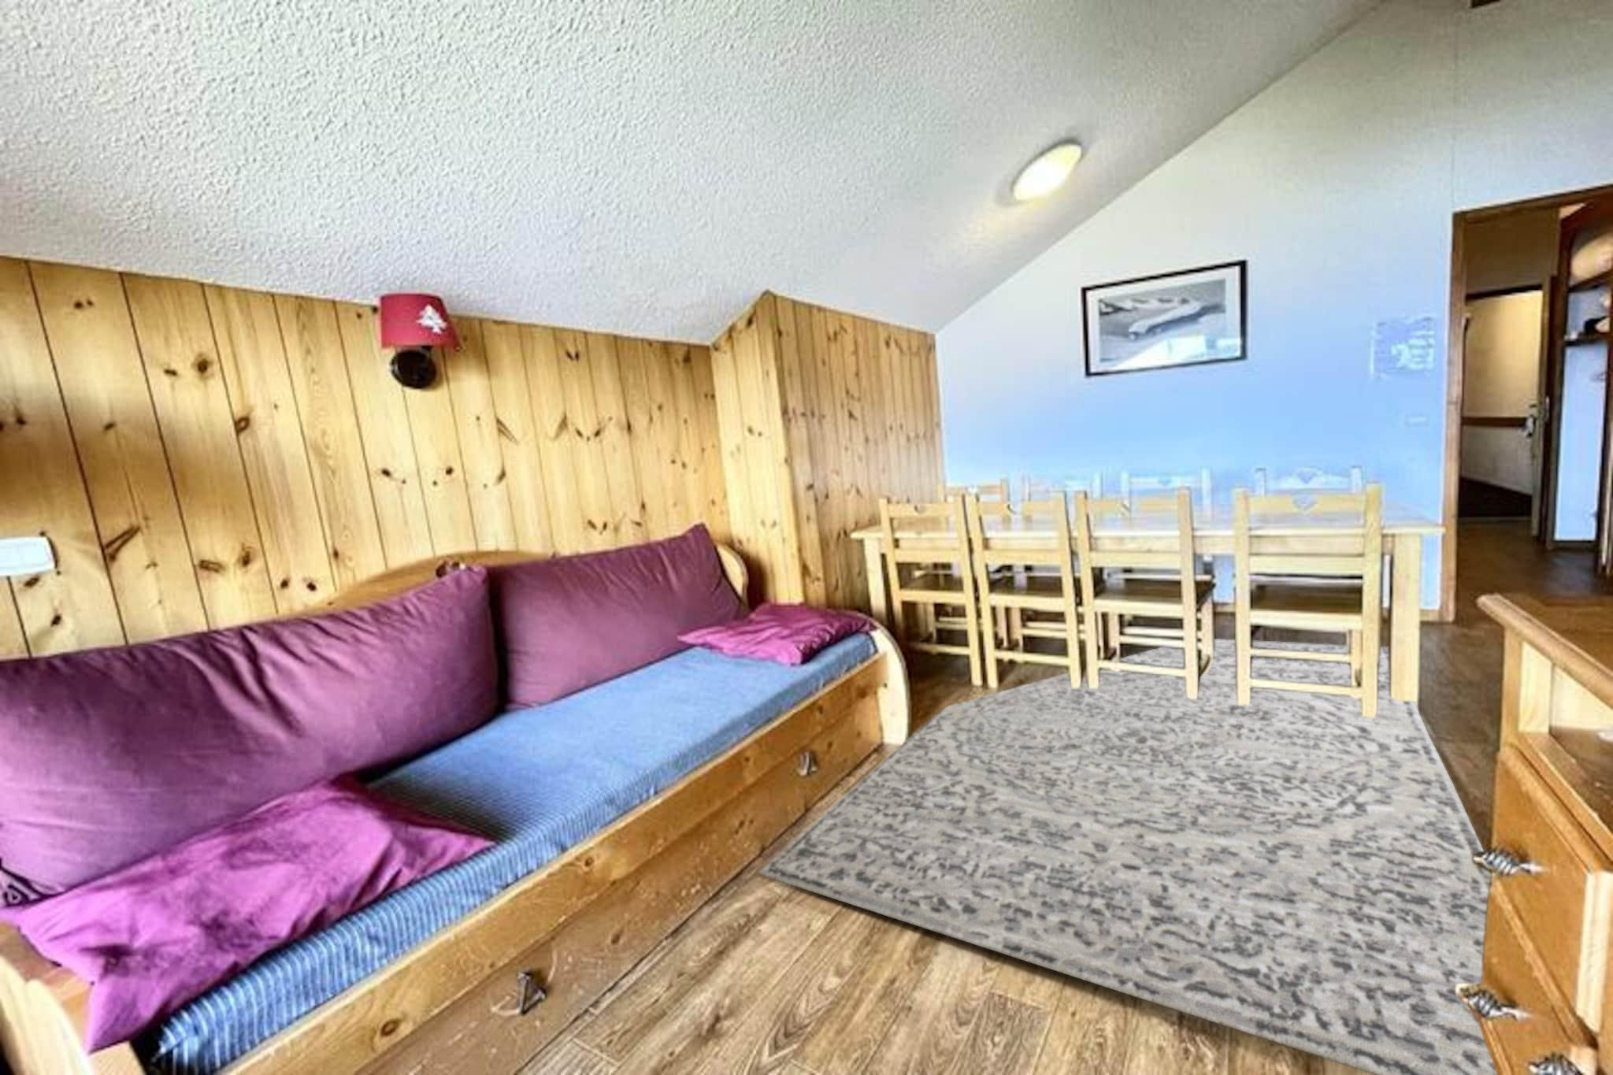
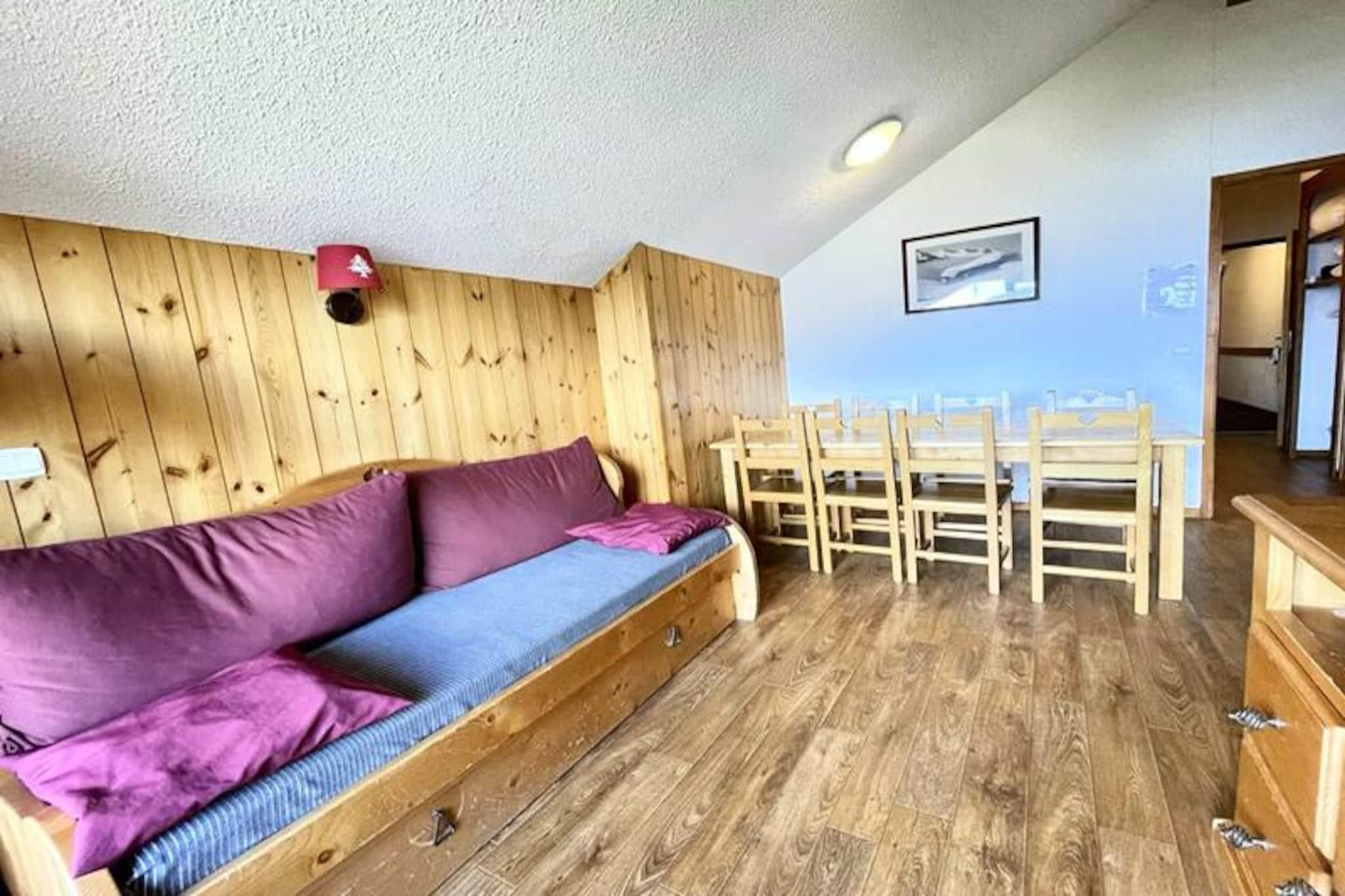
- rug (1149, 732)
